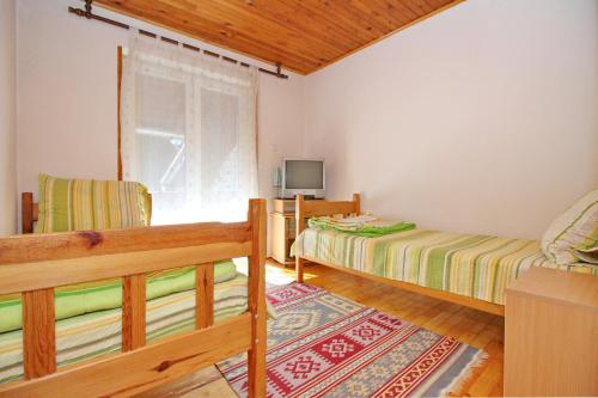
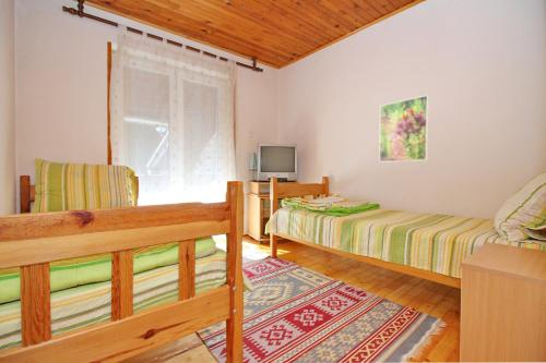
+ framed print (402, 131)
